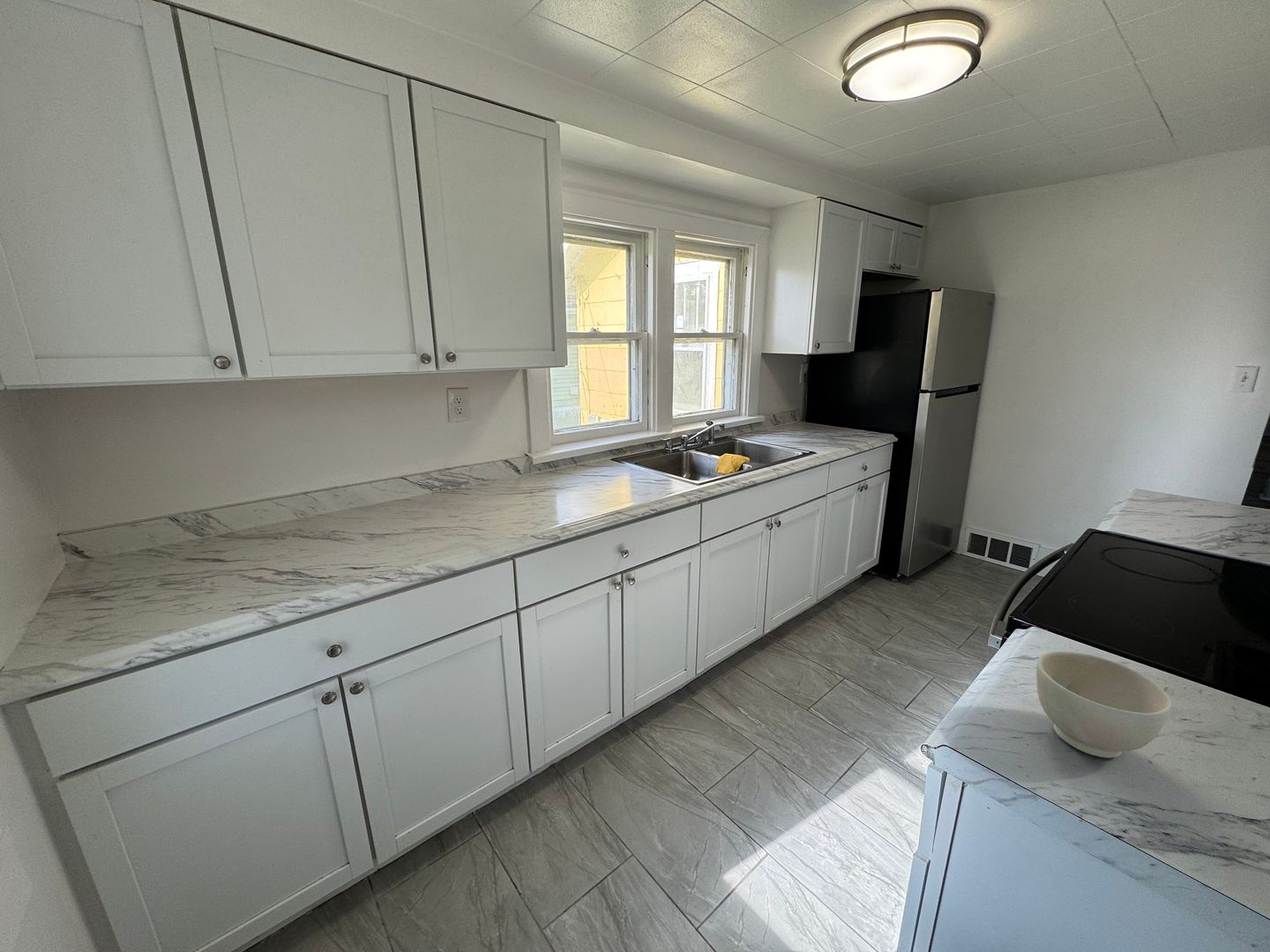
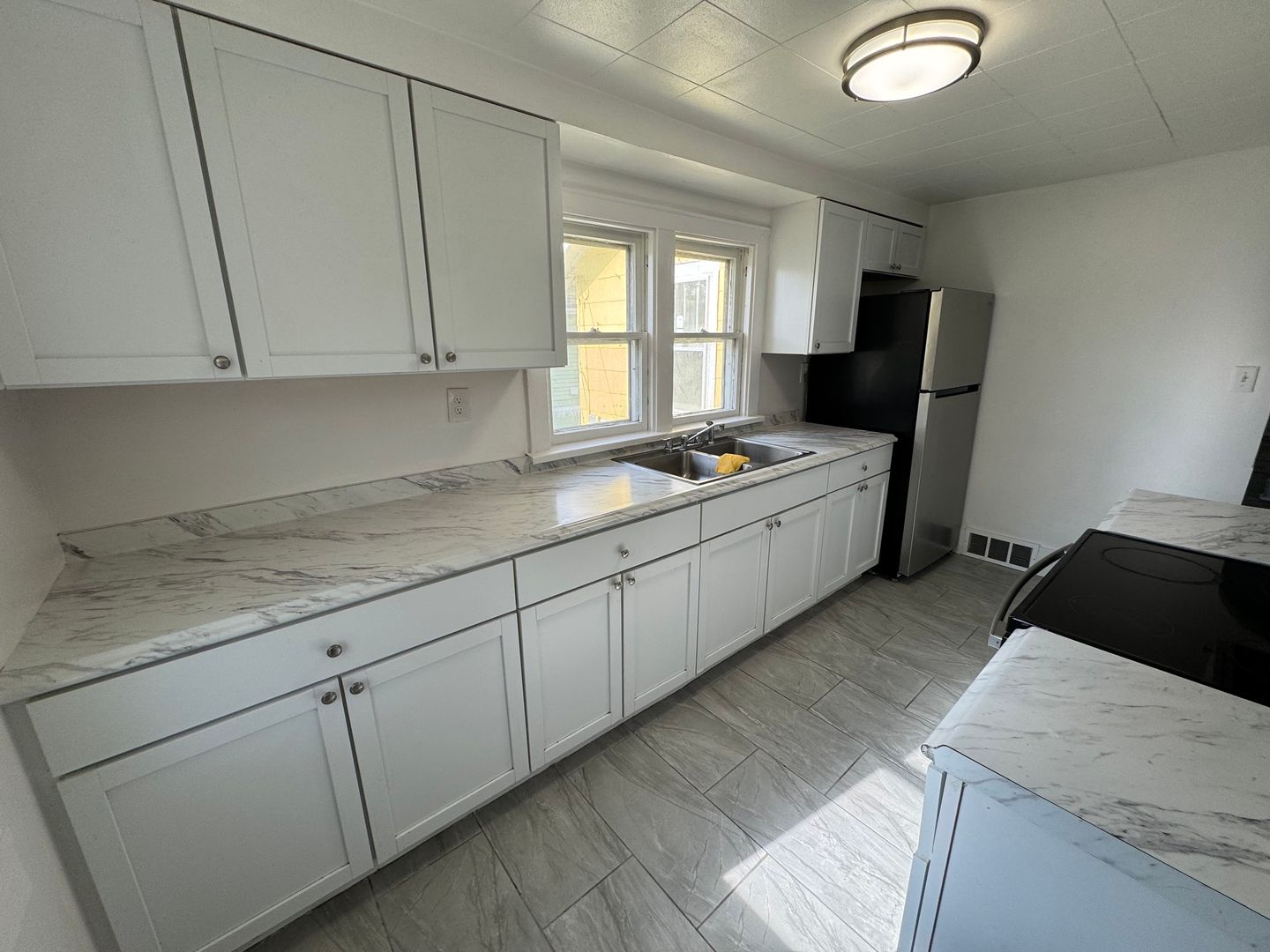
- bowl (1093, 710)
